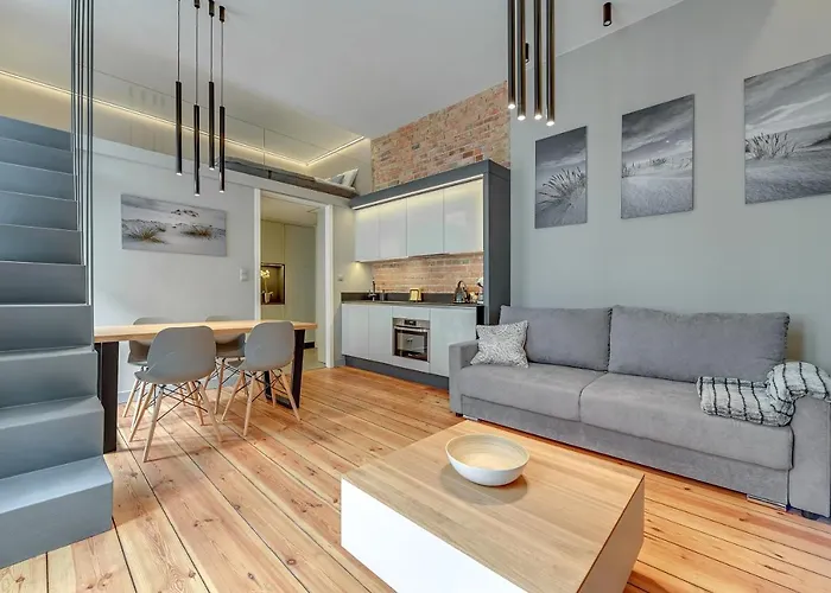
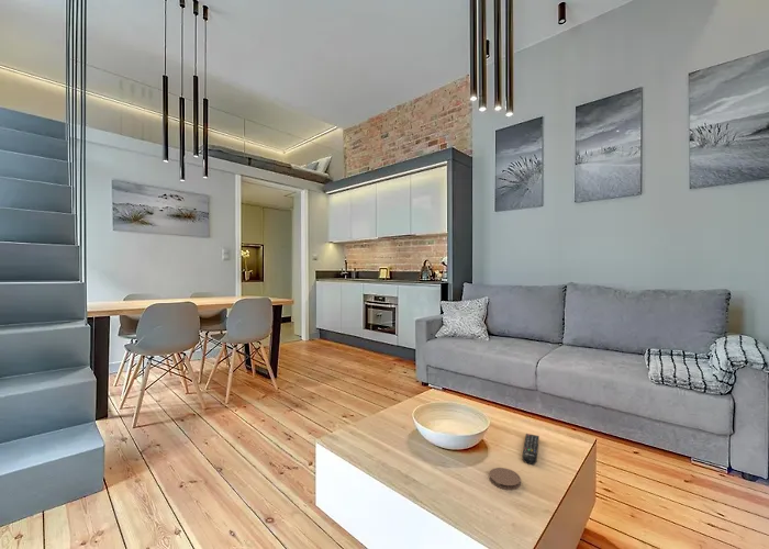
+ remote control (531, 447)
+ coaster (504, 478)
